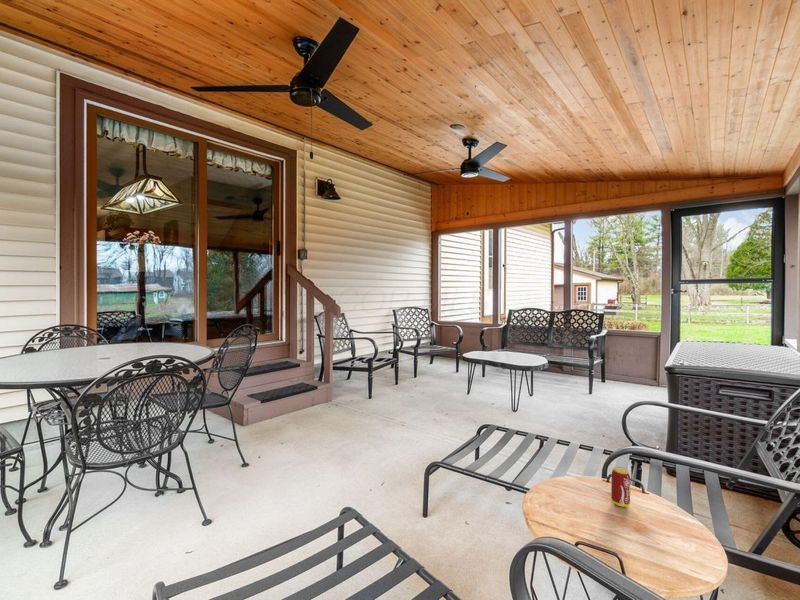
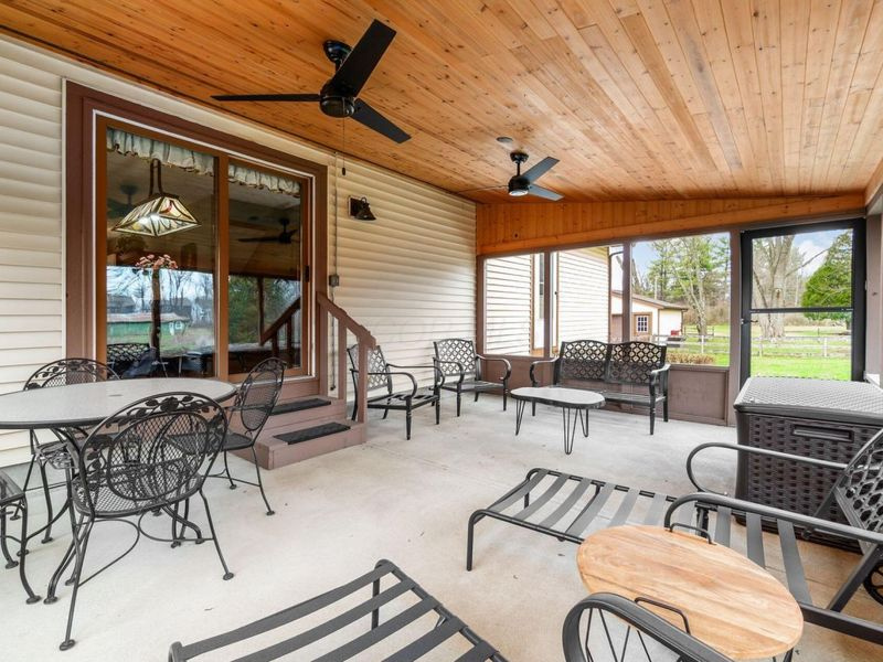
- beverage can (620, 486)
